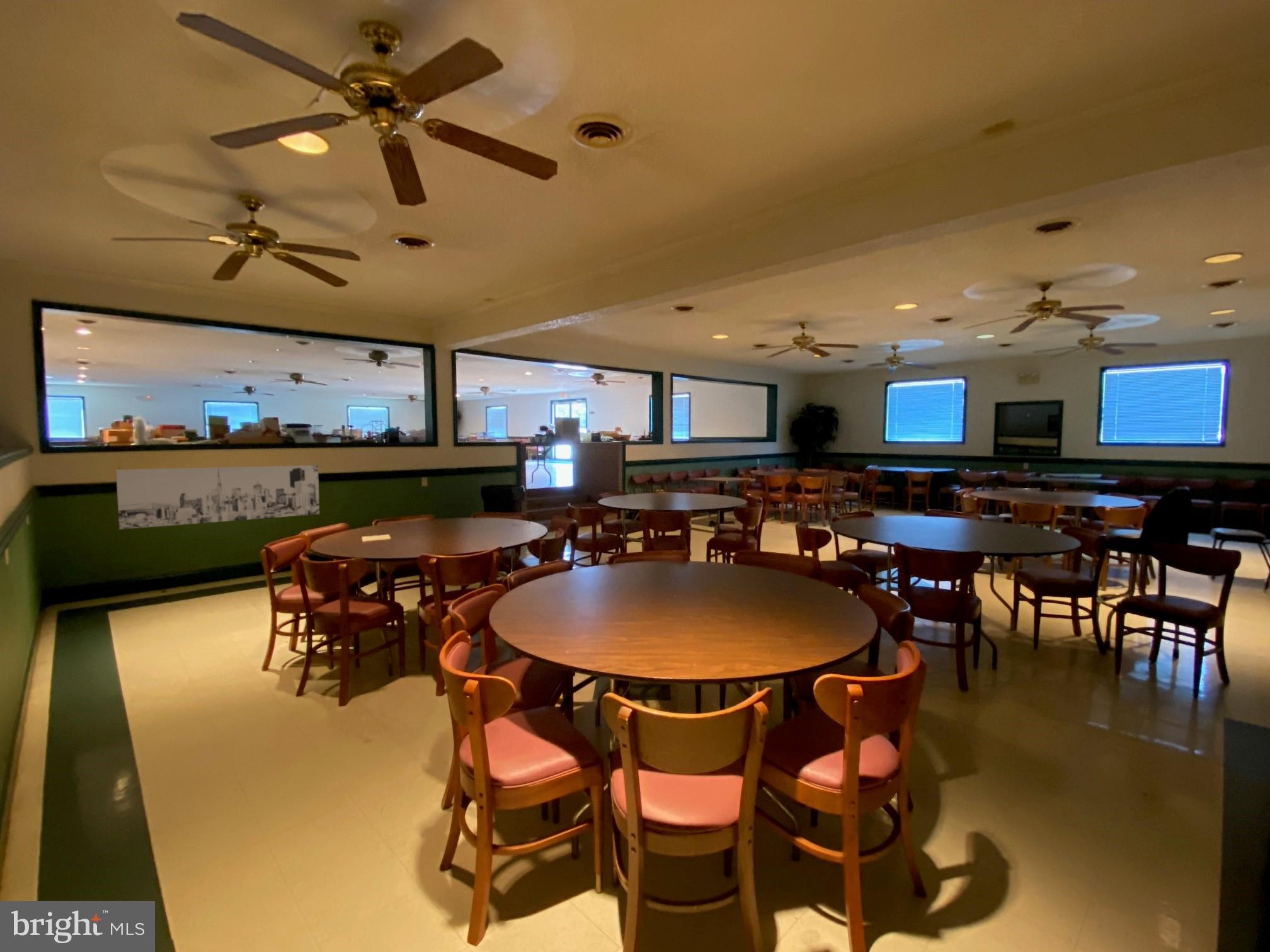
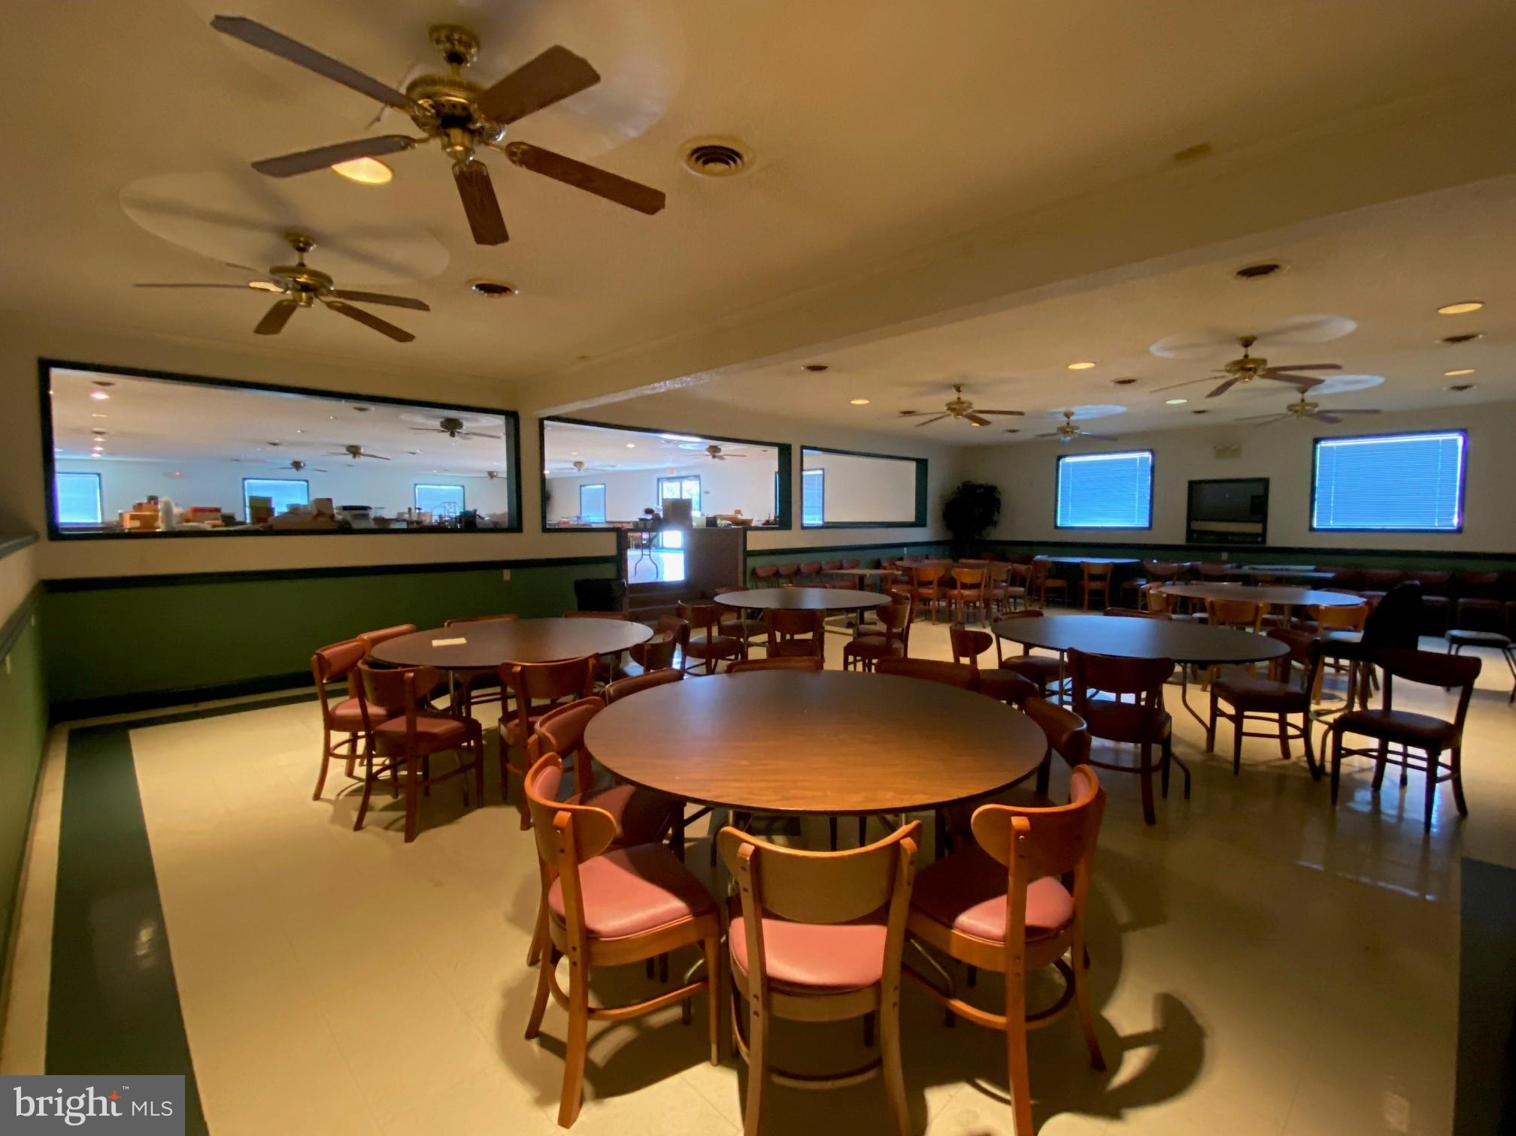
- wall art (227, 494)
